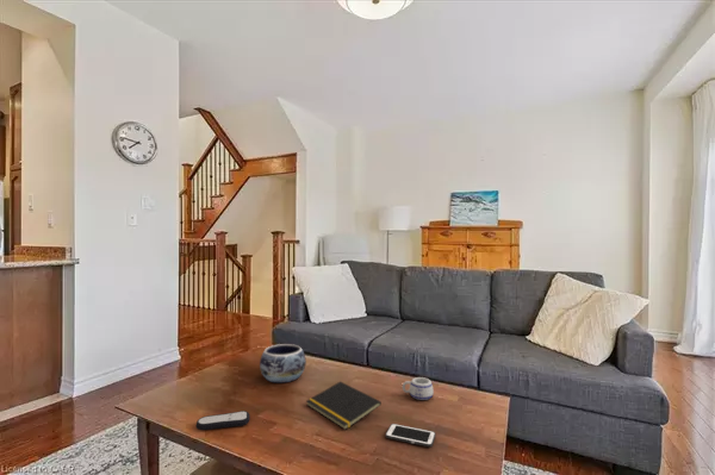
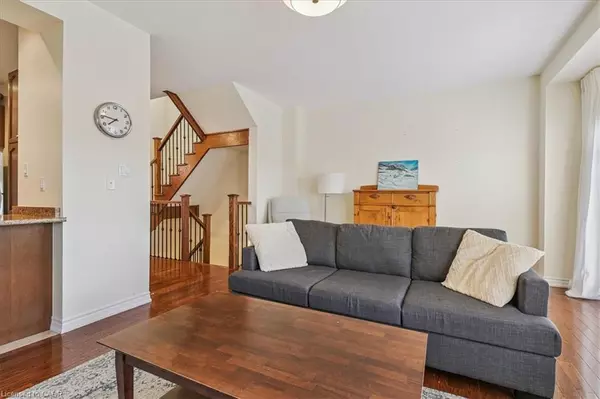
- remote control (223, 420)
- notepad (342, 402)
- cell phone (410, 435)
- decorative bowl (282, 362)
- mug (417, 387)
